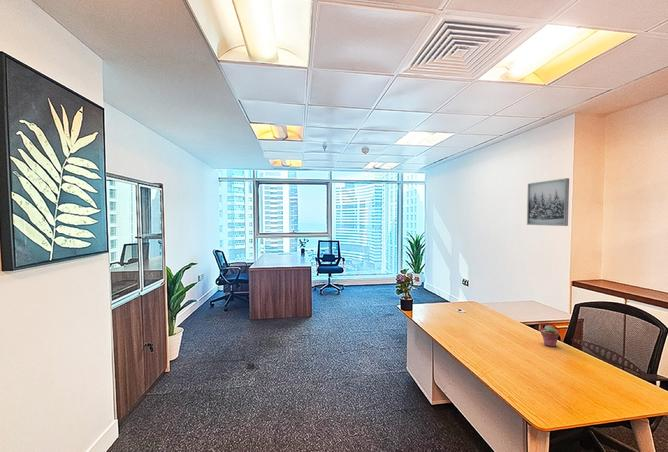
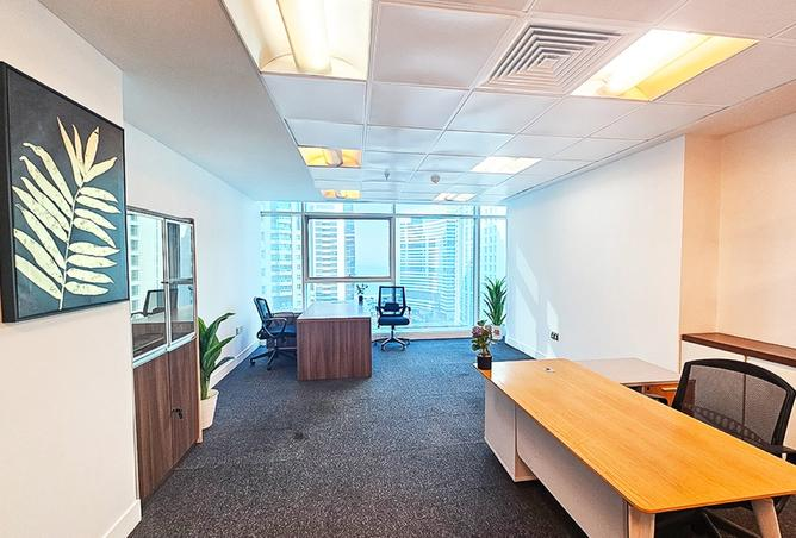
- potted succulent (549, 335)
- wall art (546, 203)
